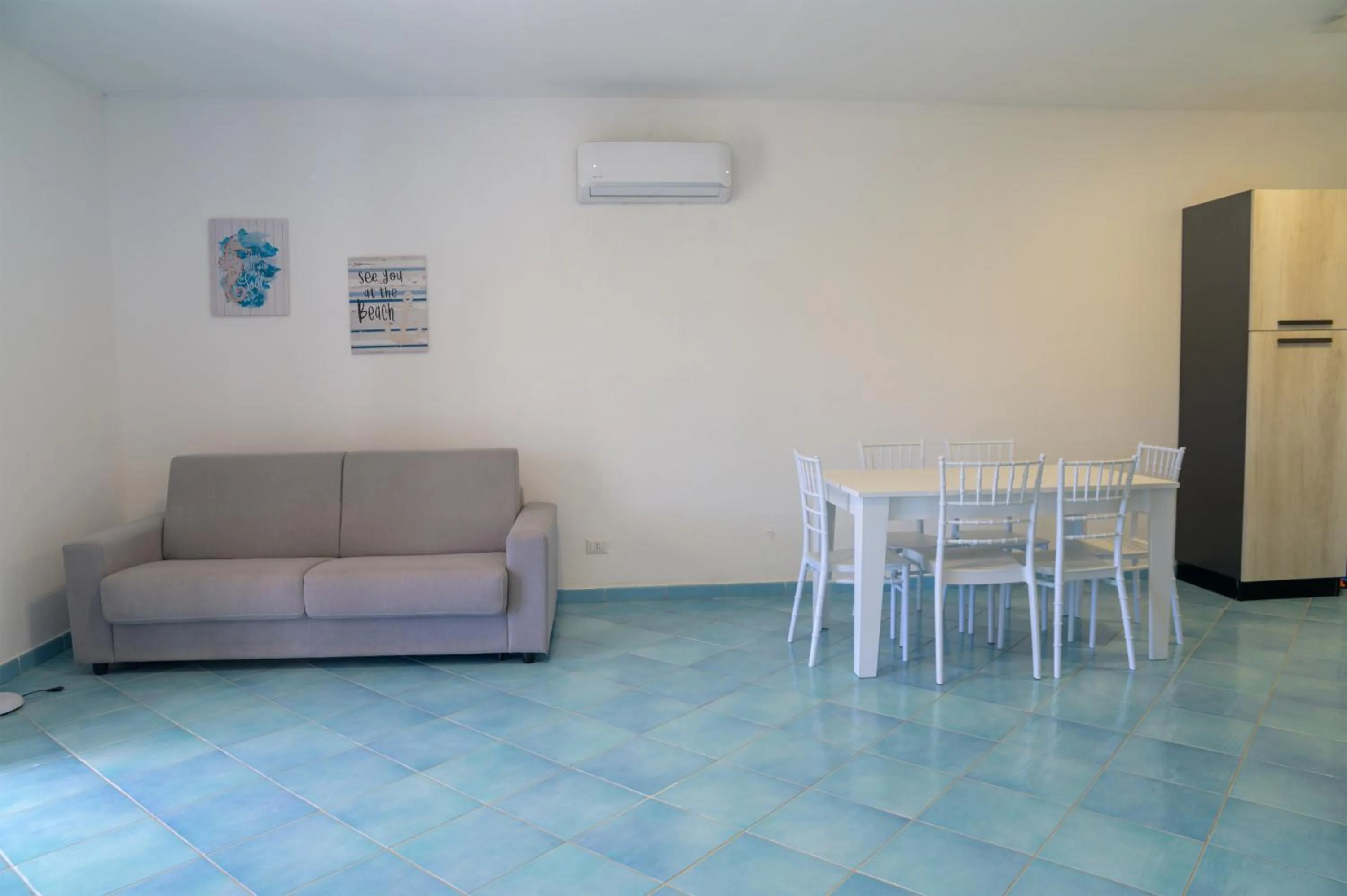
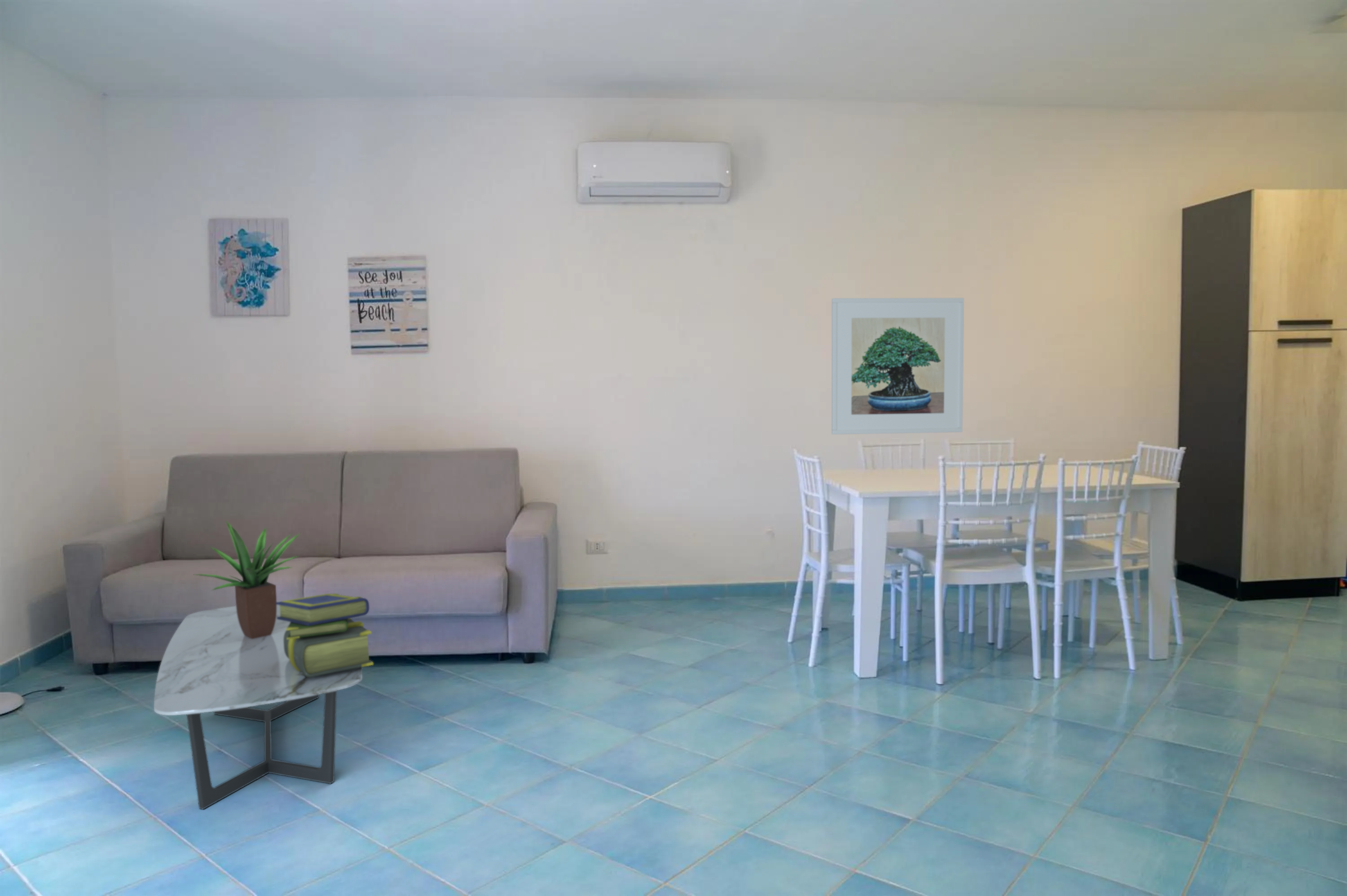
+ coffee table (265, 694)
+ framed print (898, 366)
+ potted plant (251, 580)
+ stack of books (322, 629)
